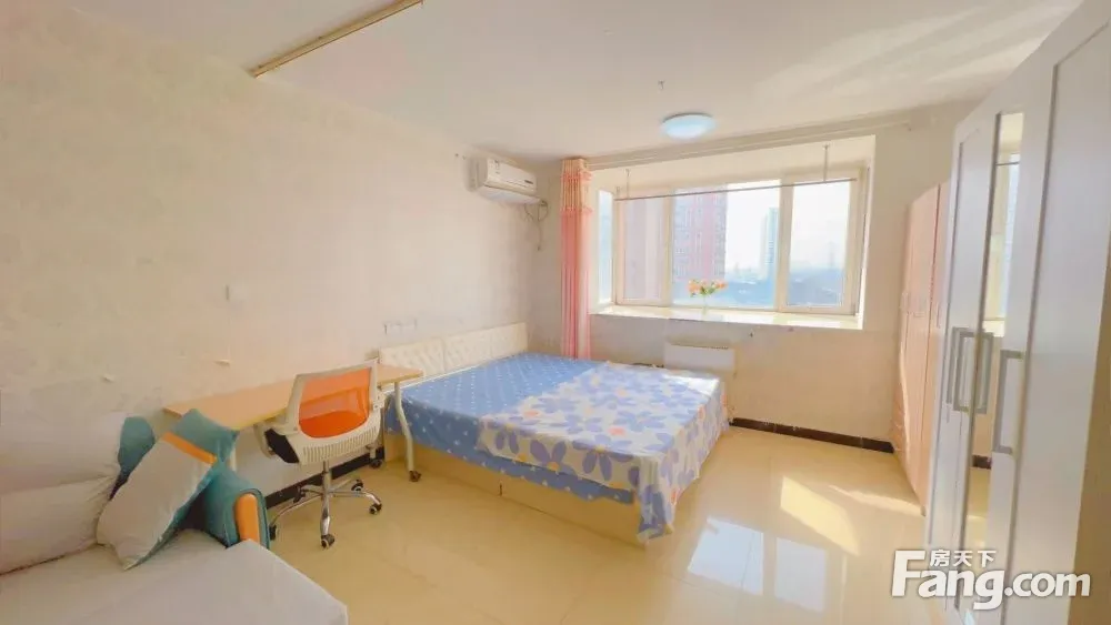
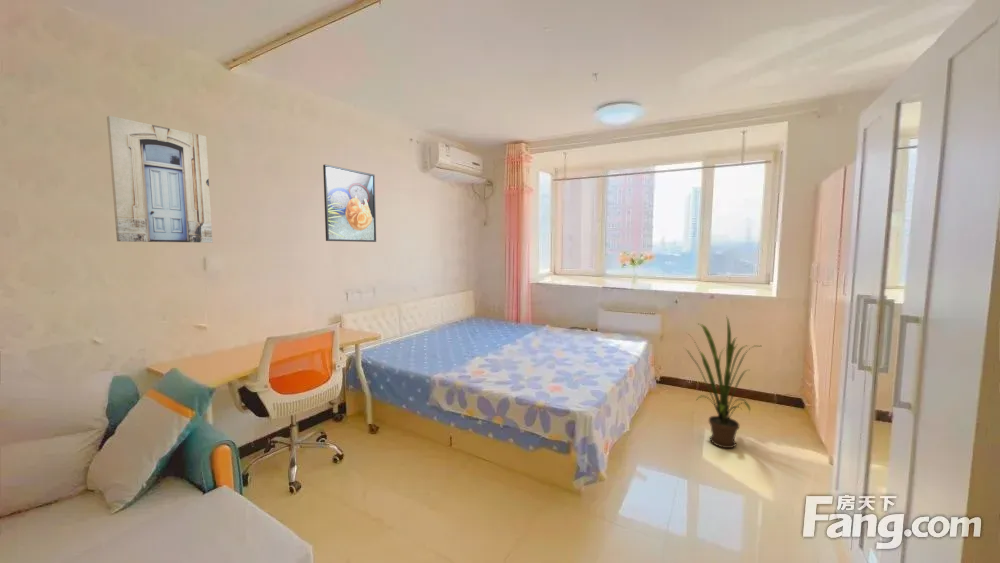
+ house plant (724, 384)
+ wall art (164, 185)
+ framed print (351, 205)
